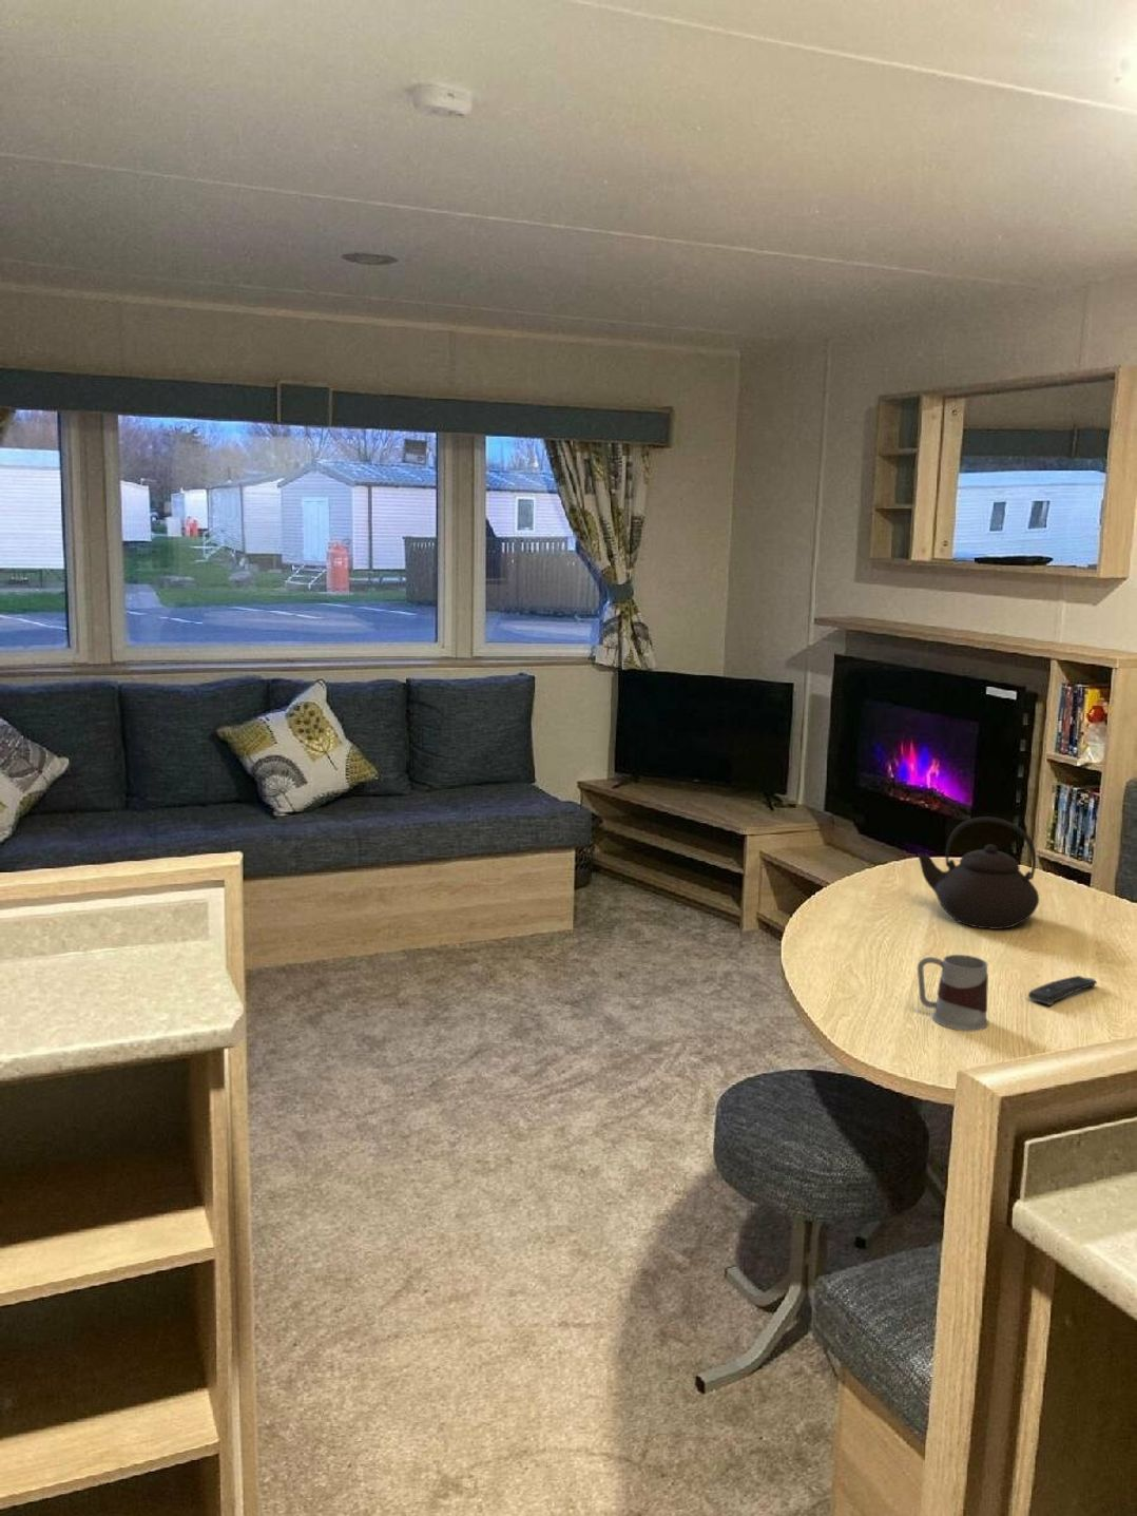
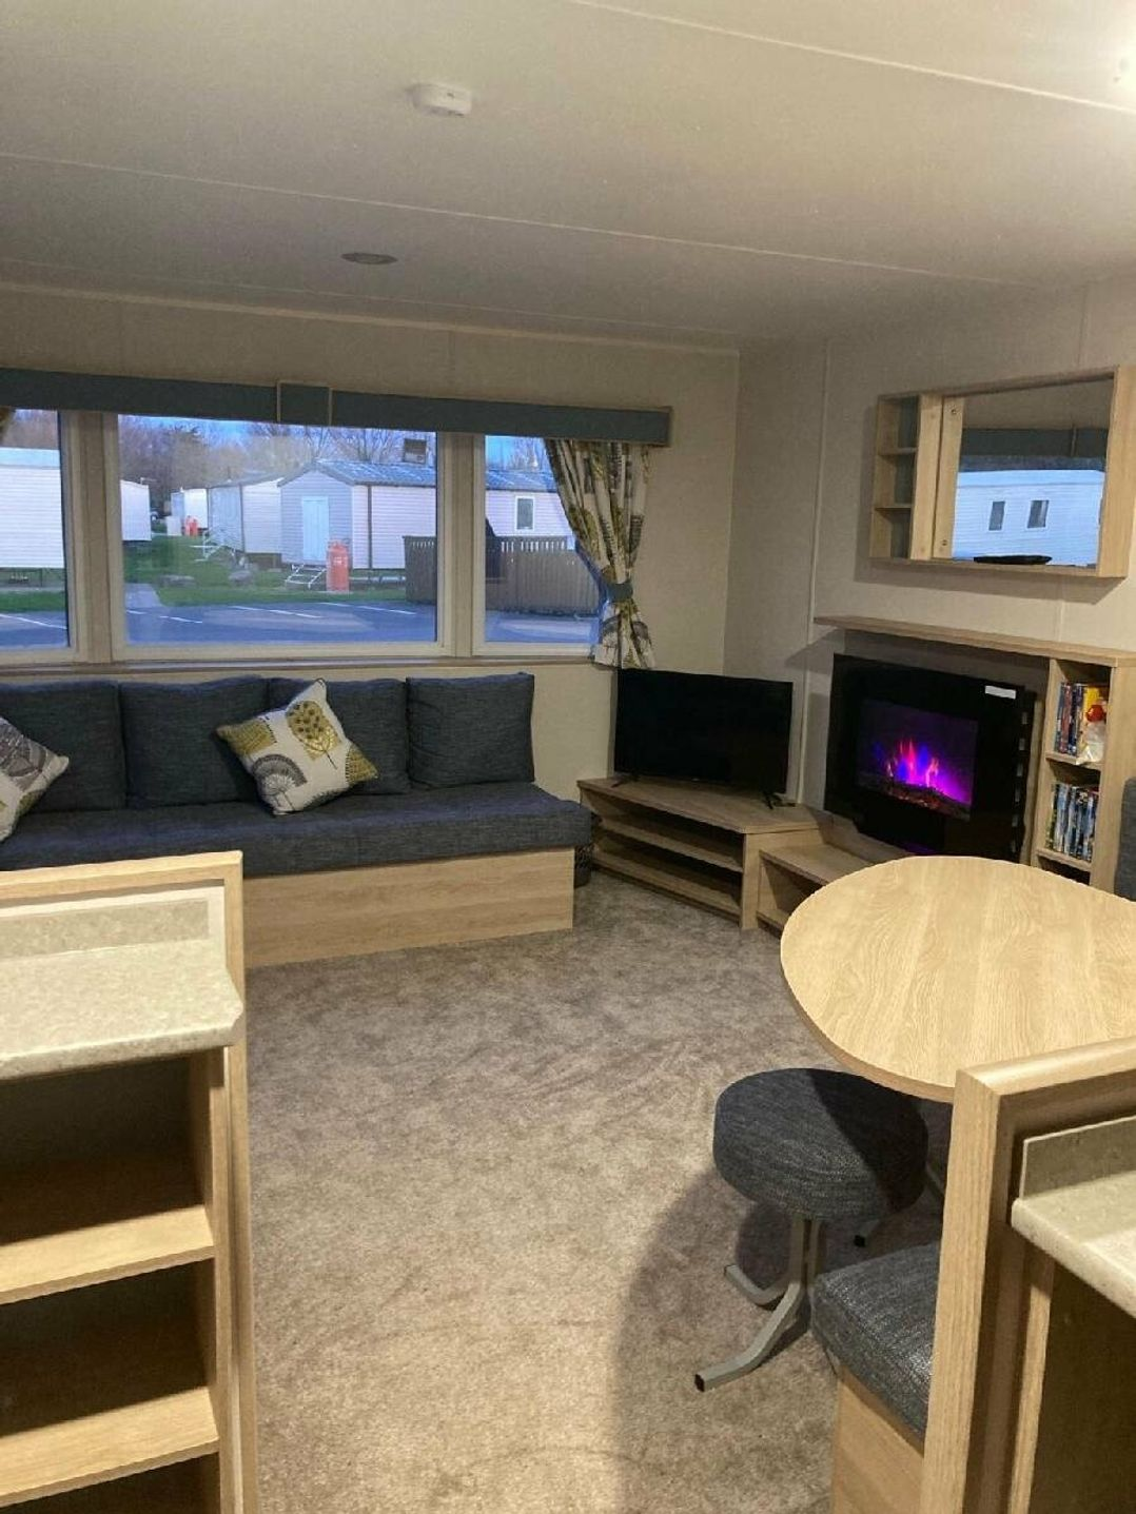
- remote control (1065, 988)
- teapot (977, 867)
- mug (953, 989)
